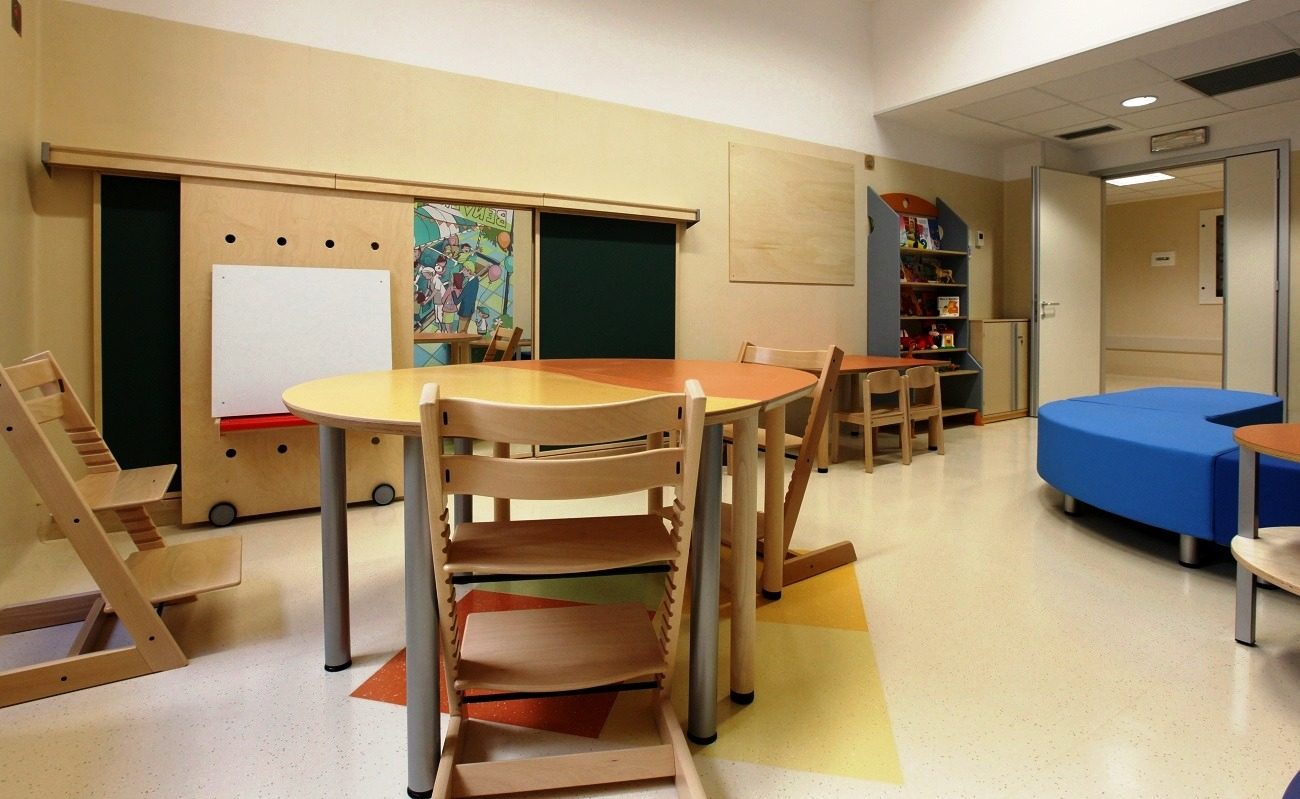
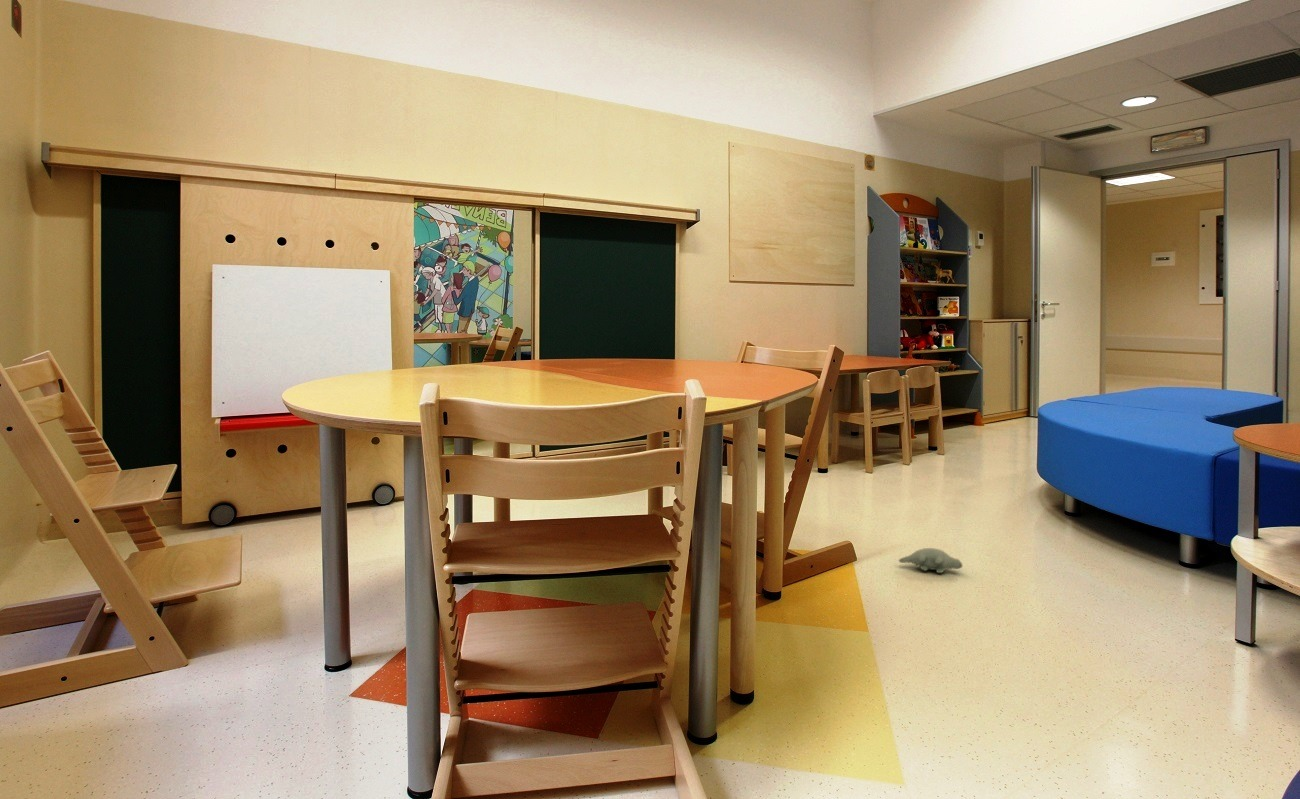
+ plush toy (930, 558)
